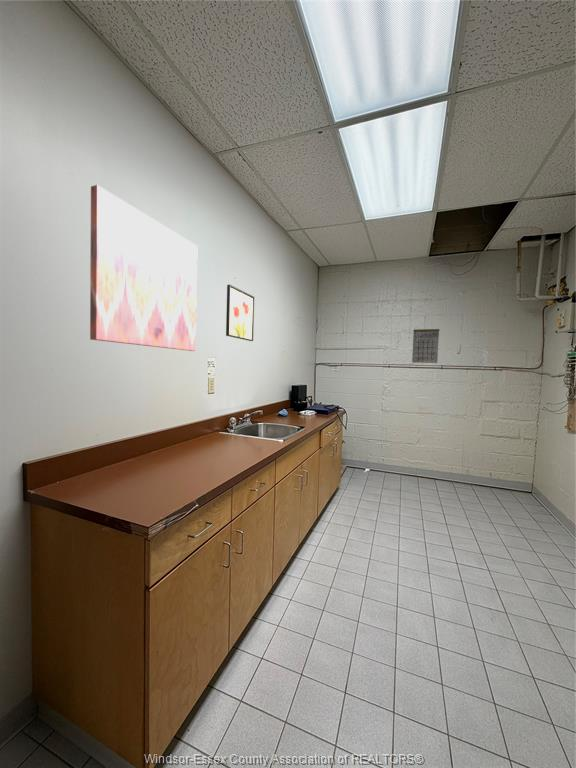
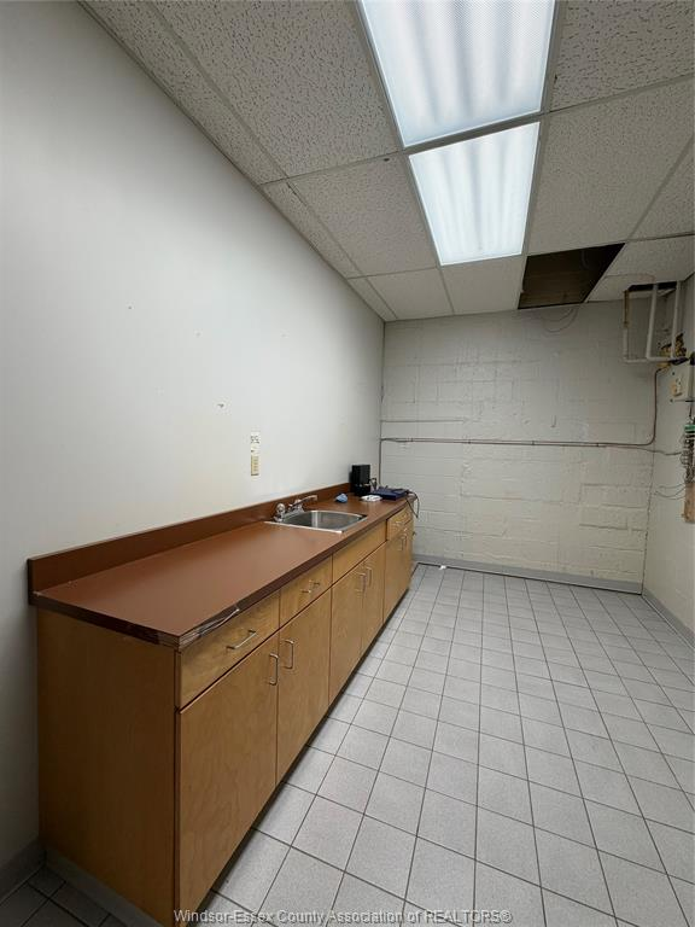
- wall art (240, 315)
- wall art (153, 284)
- calendar (425, 342)
